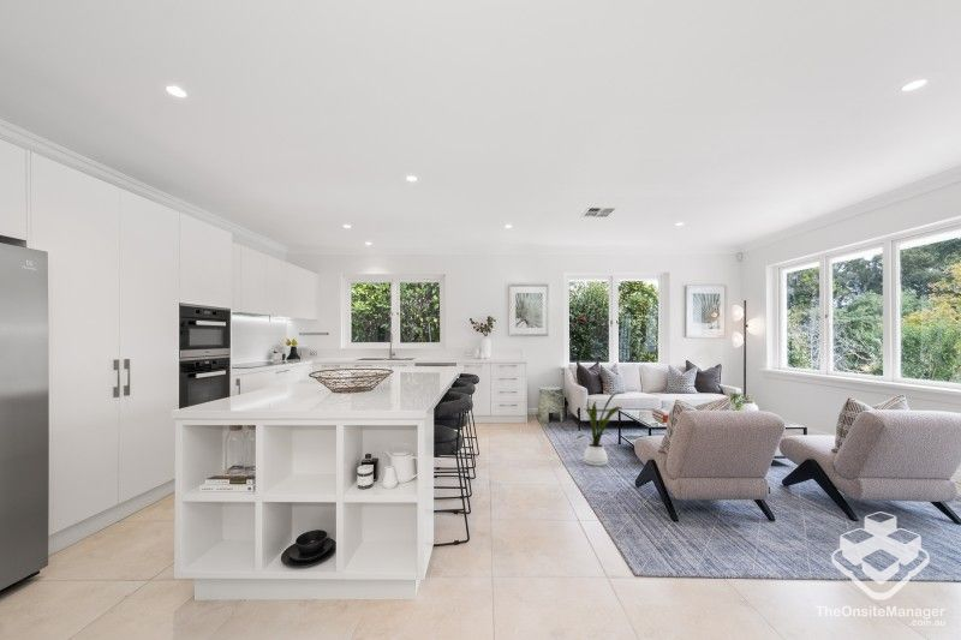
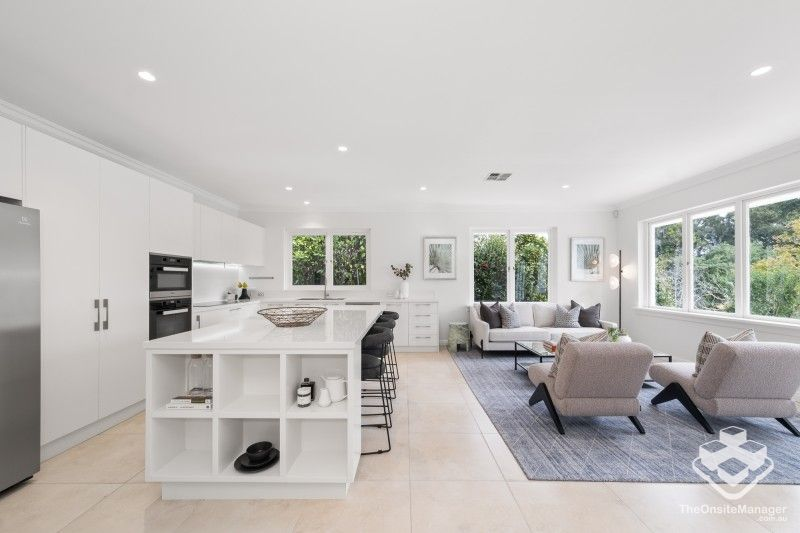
- house plant (598, 426)
